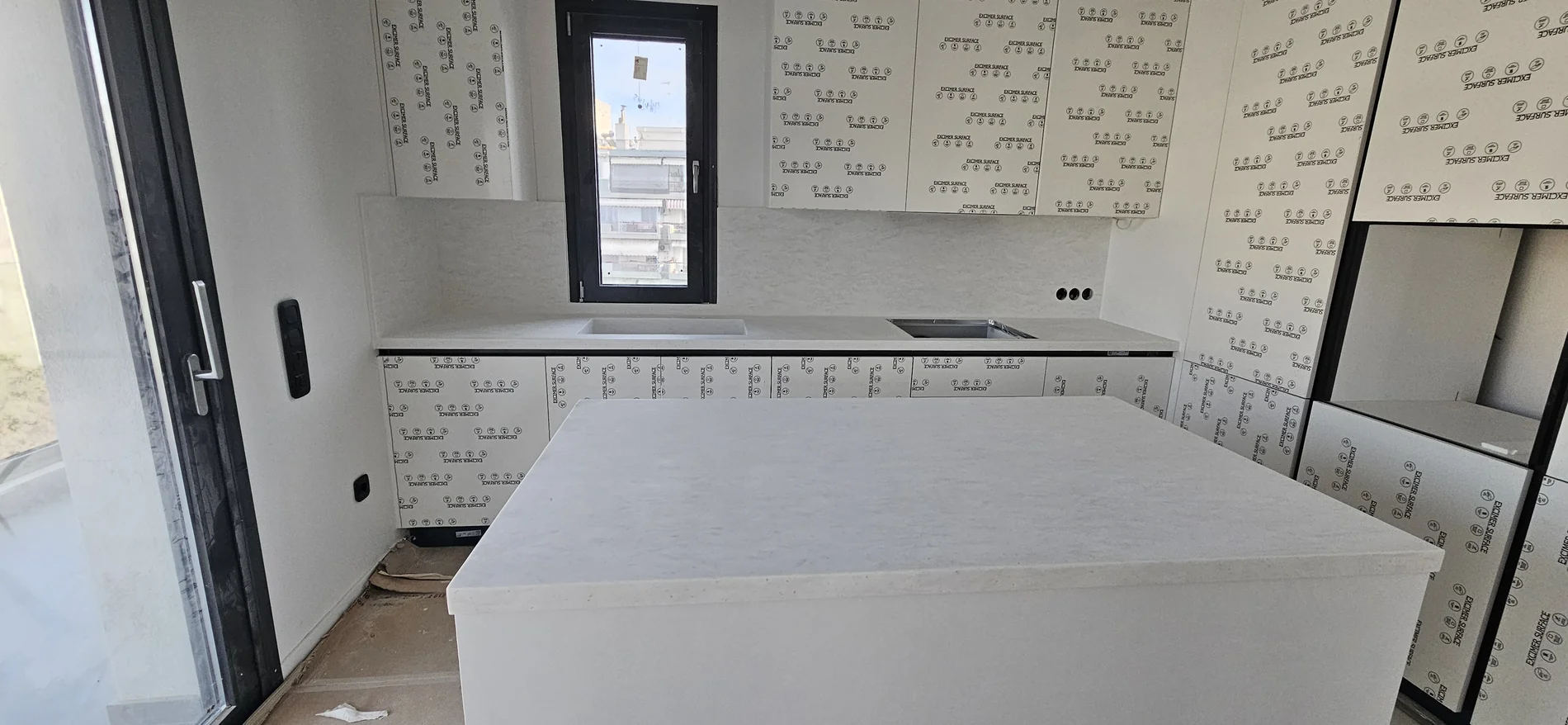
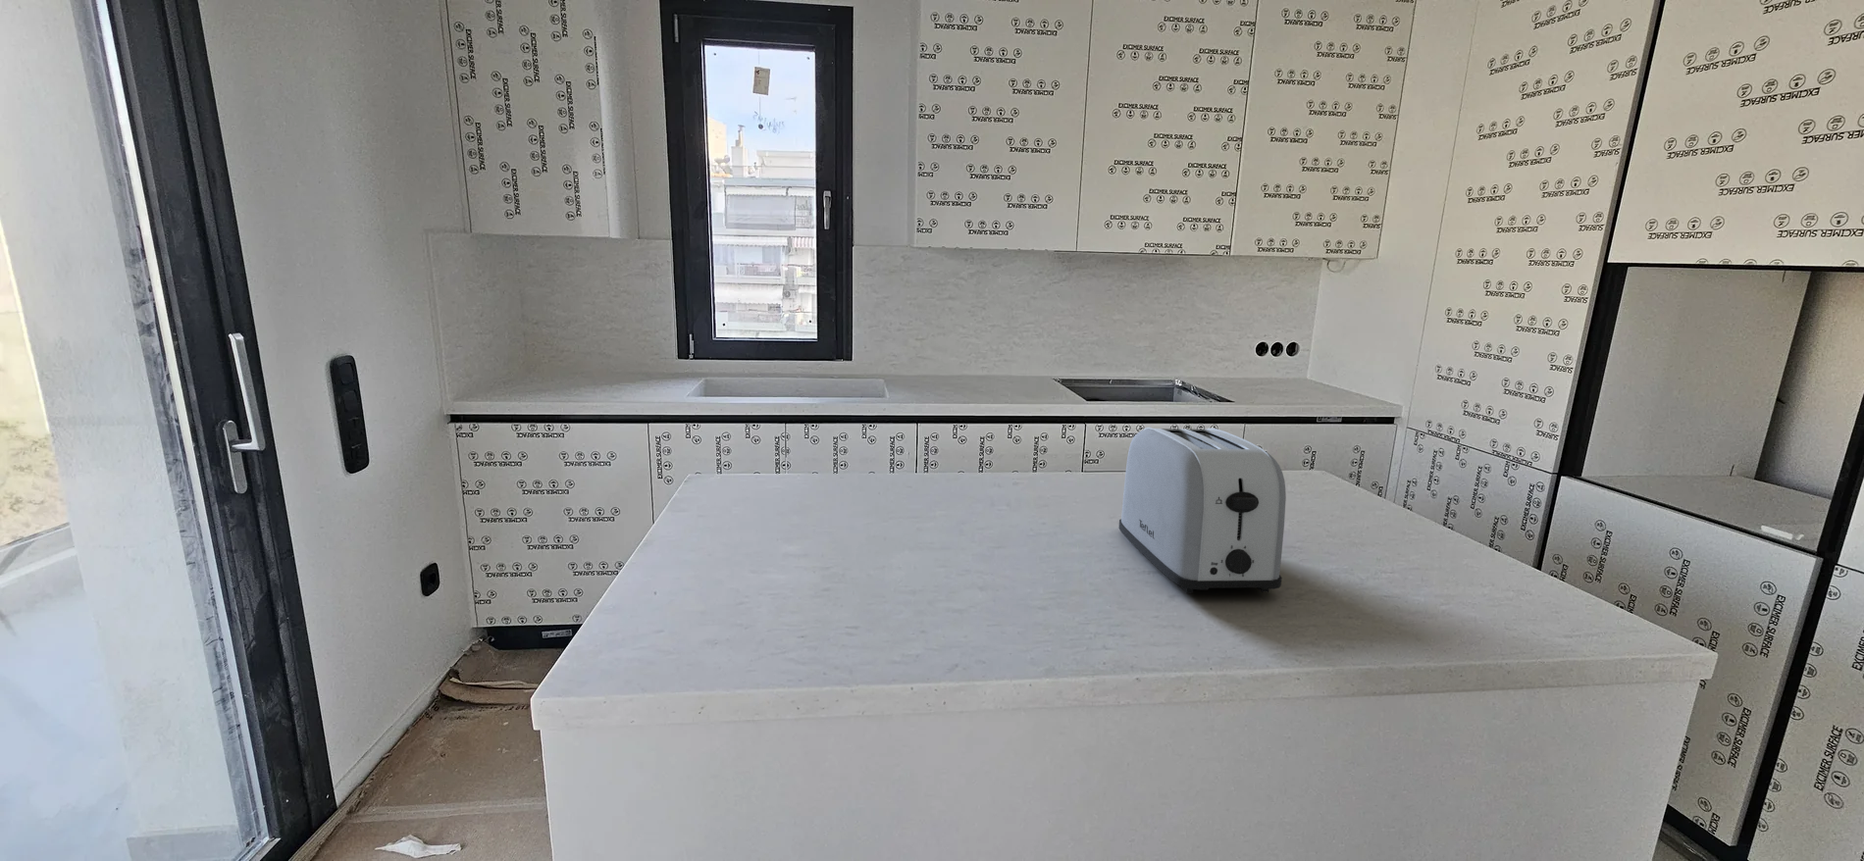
+ toaster (1198, 500)
